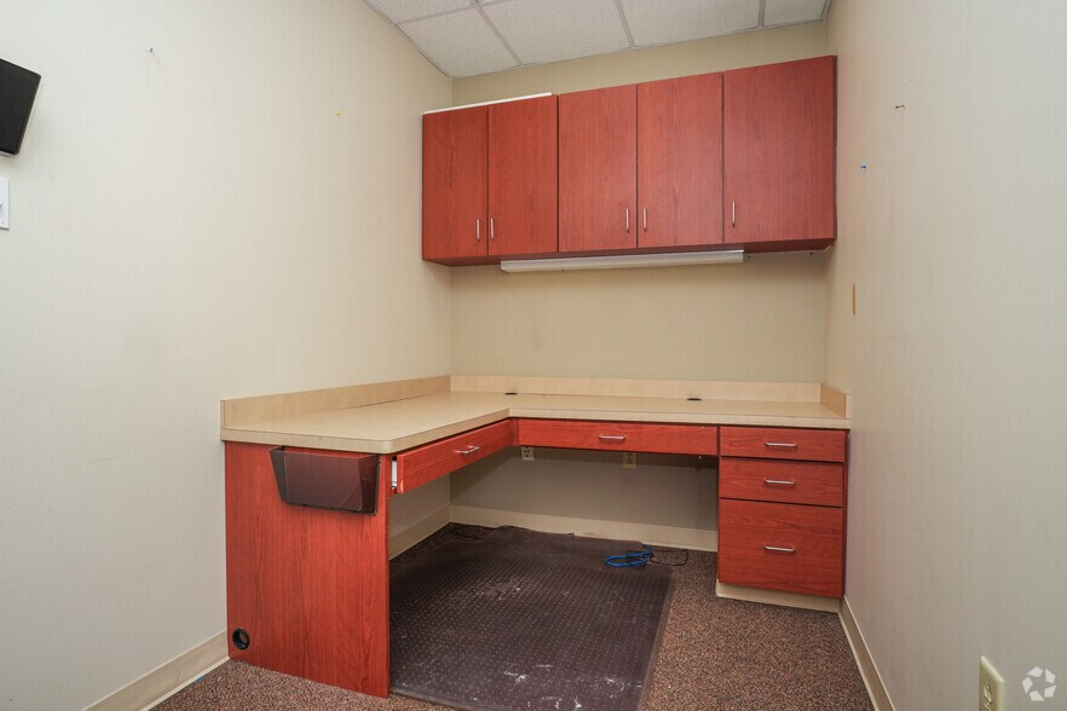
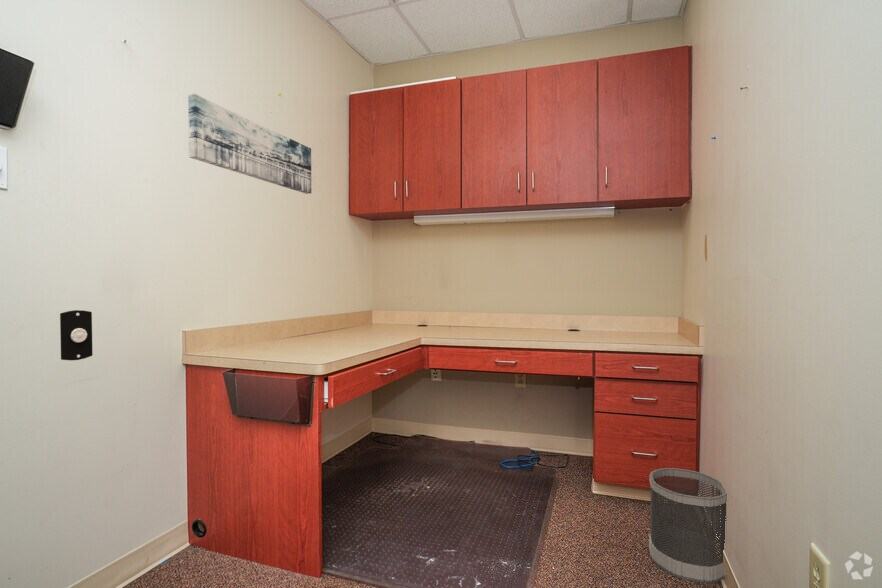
+ light switch (77, 335)
+ wastebasket (686, 521)
+ wall art (260, 152)
